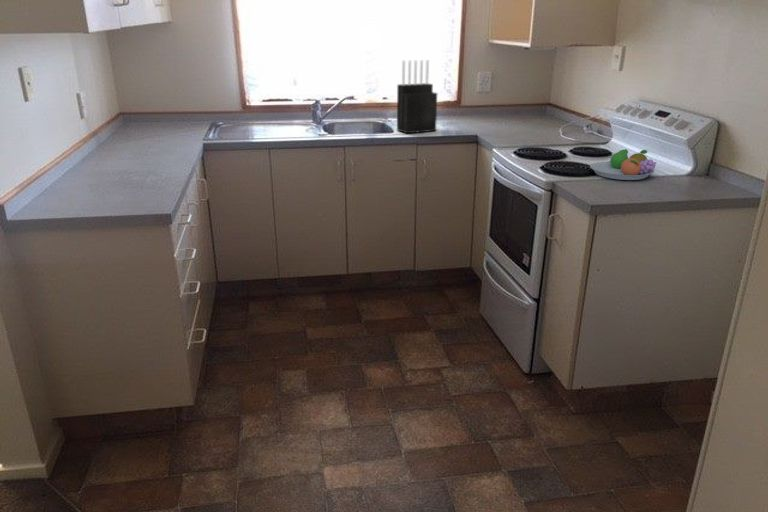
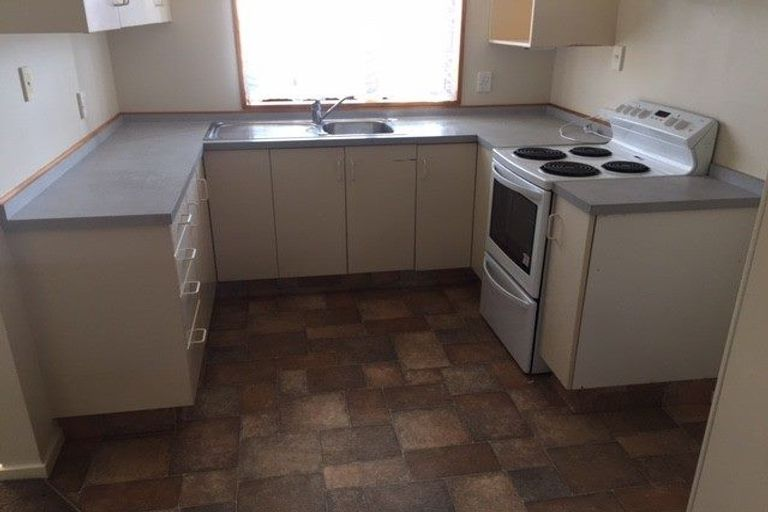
- knife block (418, 96)
- fruit bowl (623, 162)
